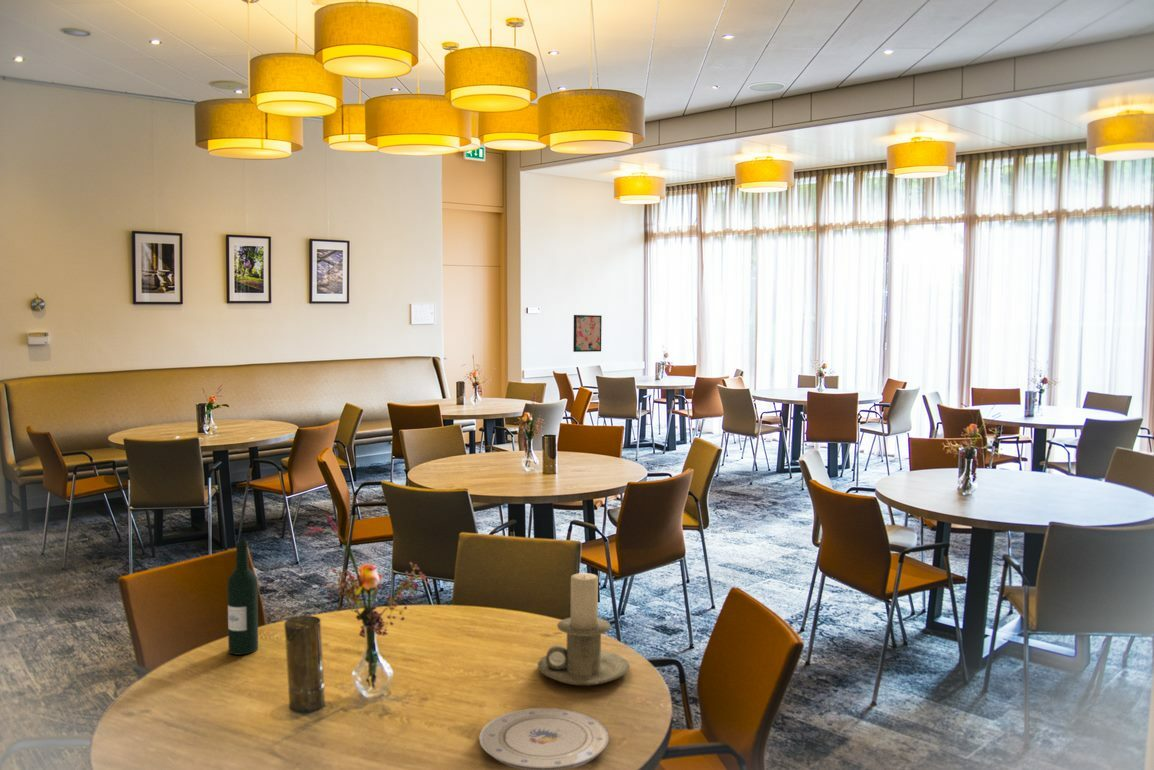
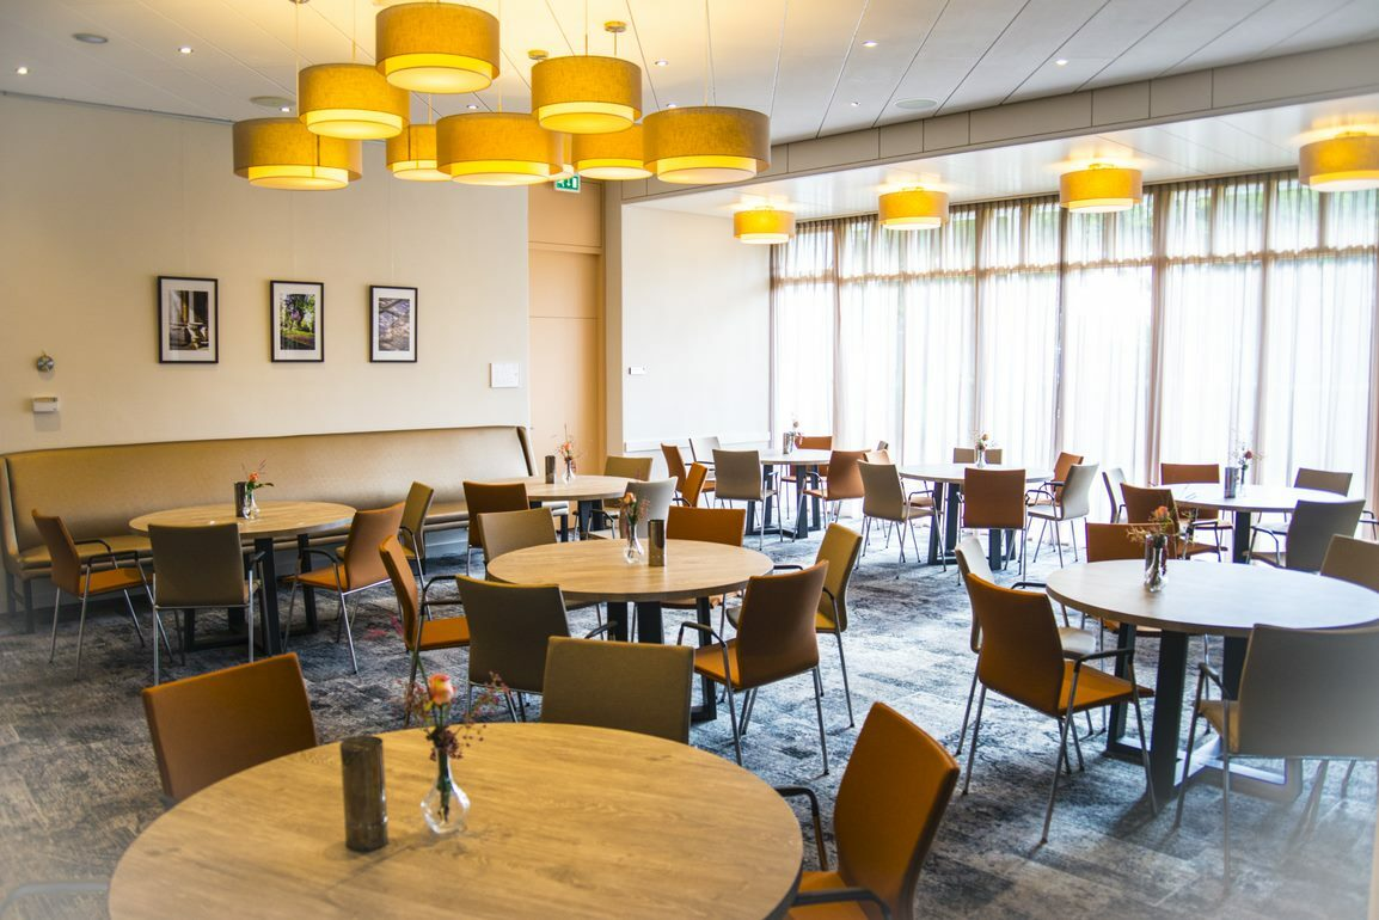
- candle holder (584, 623)
- wine bottle (242, 596)
- plate (544, 738)
- wall art (587, 333)
